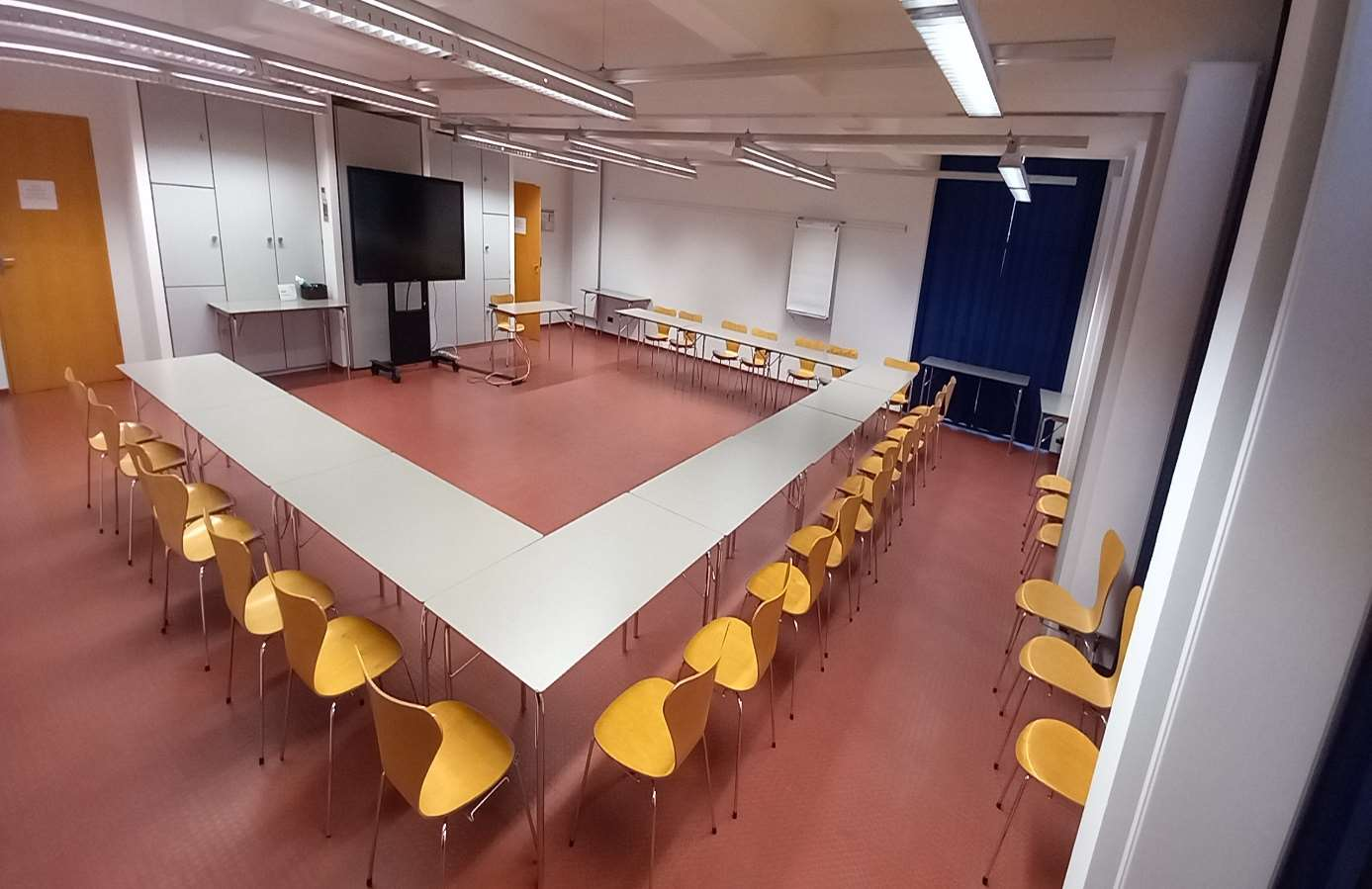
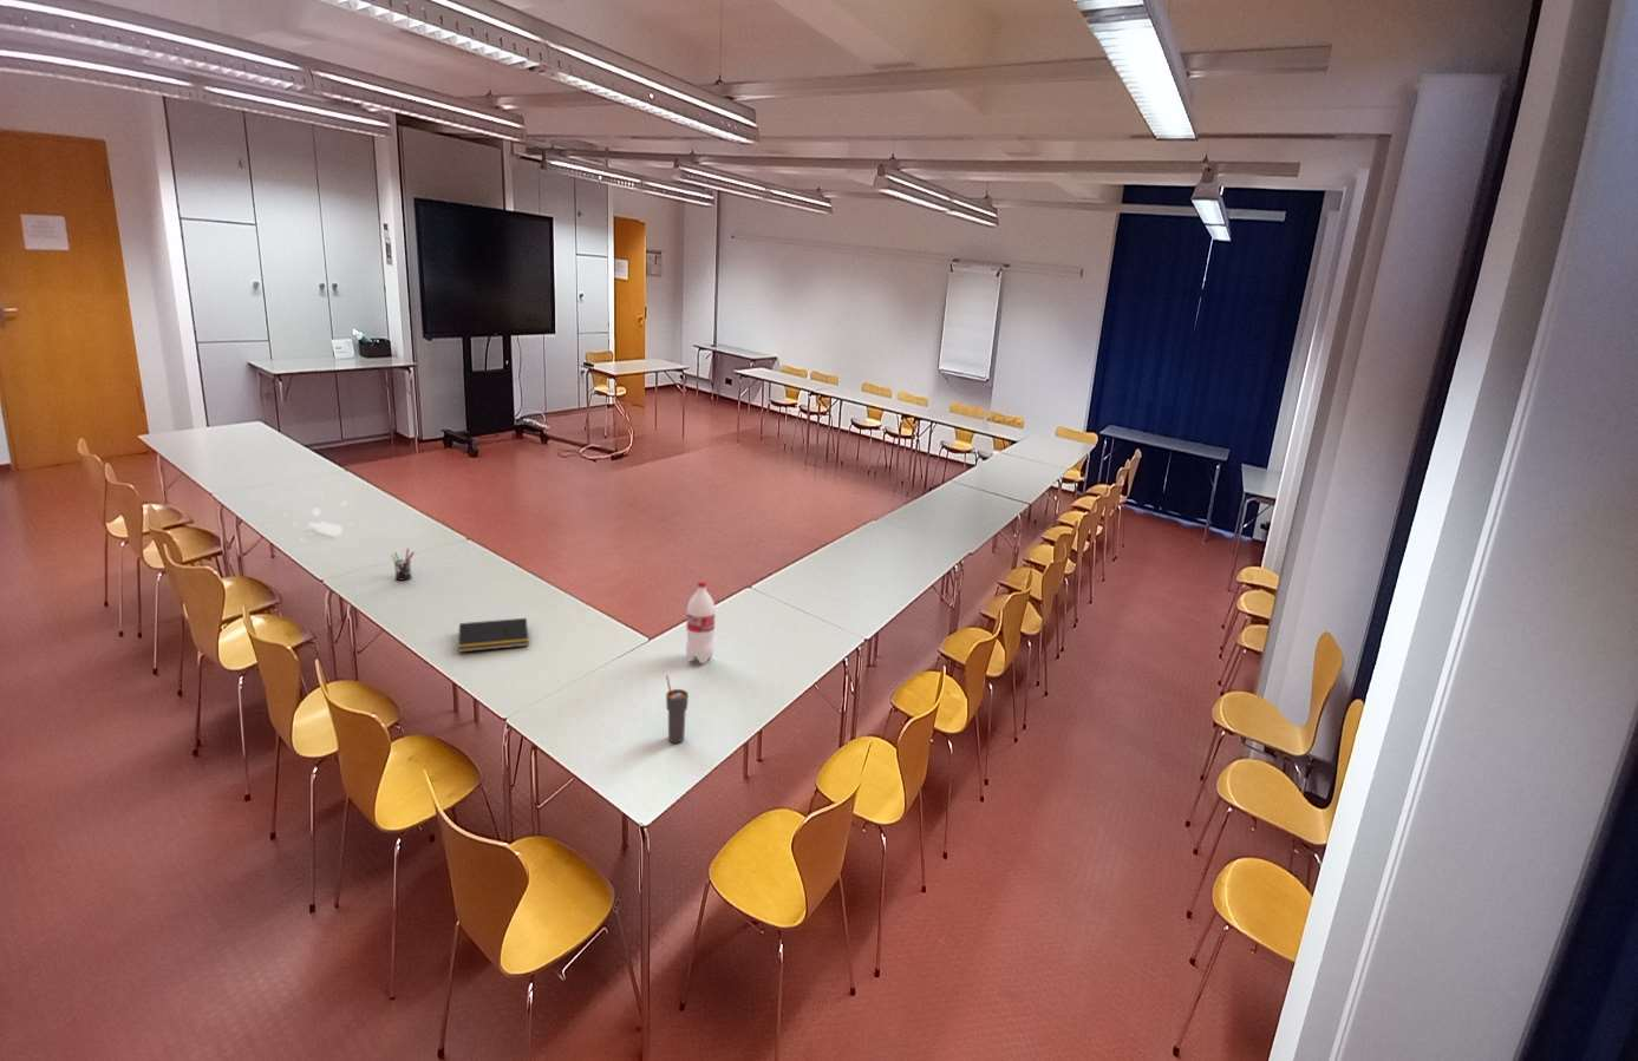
+ cup (677, 708)
+ bottle (701, 621)
+ notepad (493, 634)
+ paper sheet (316, 511)
+ pen holder (401, 562)
